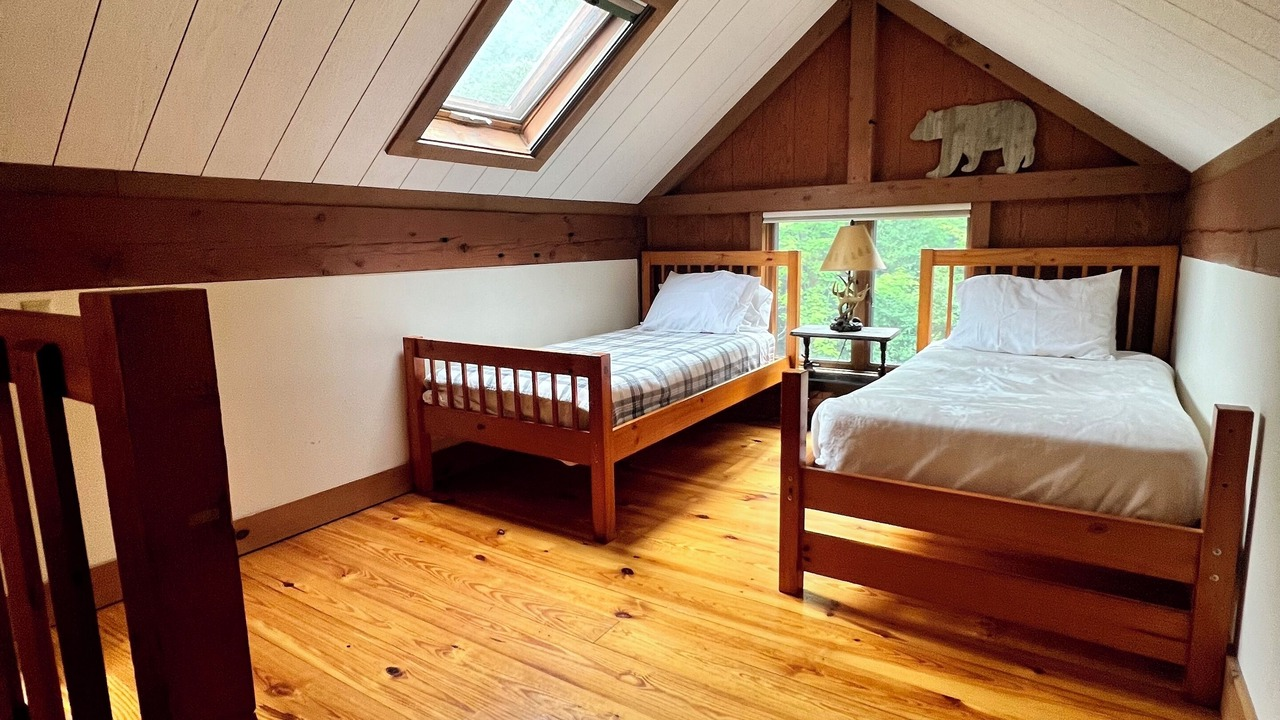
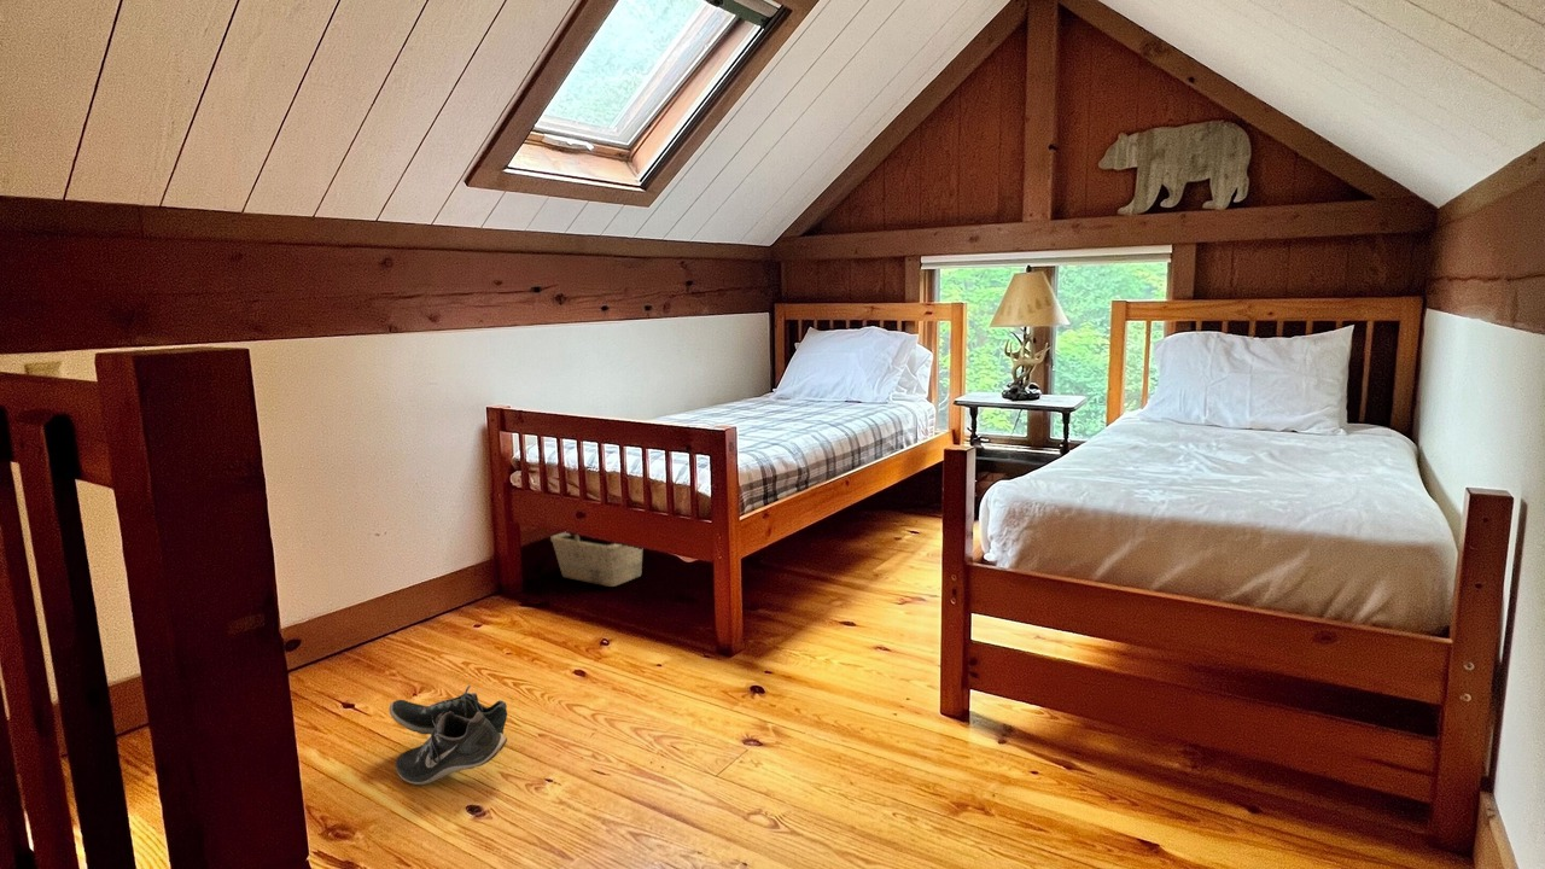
+ basket (597, 541)
+ shoe (448, 731)
